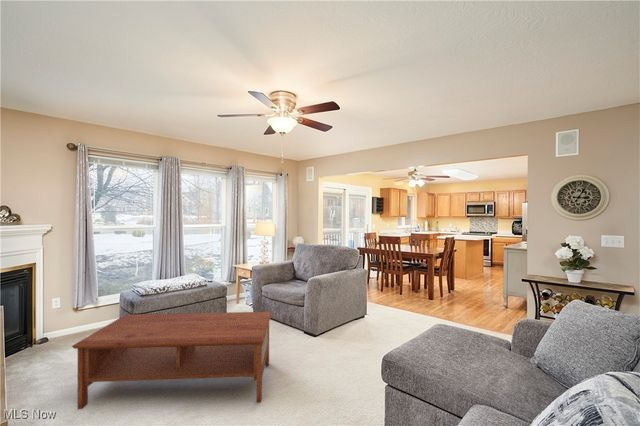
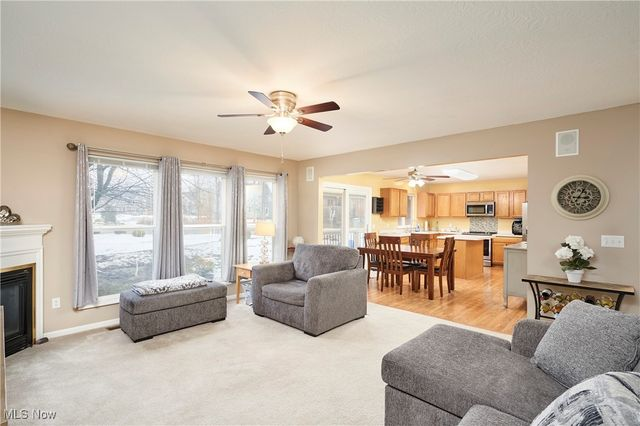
- coffee table (186, 354)
